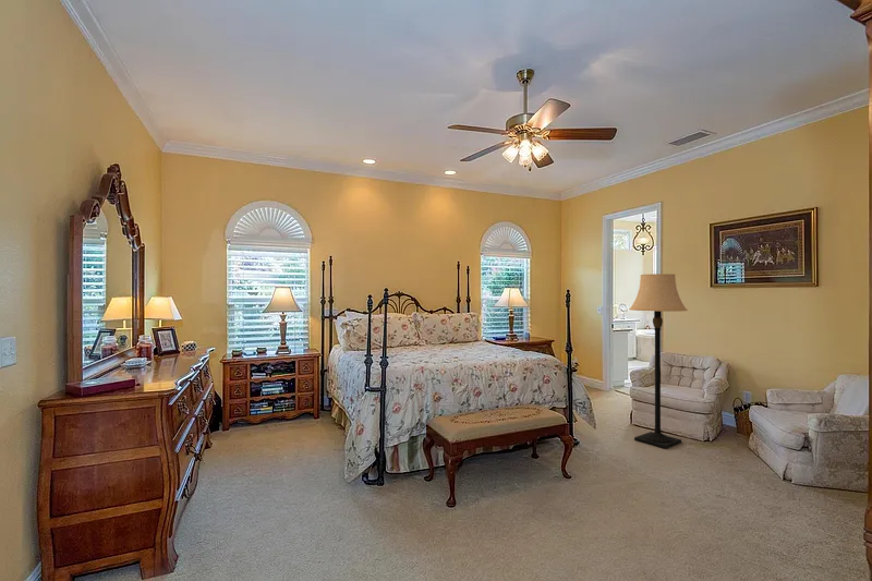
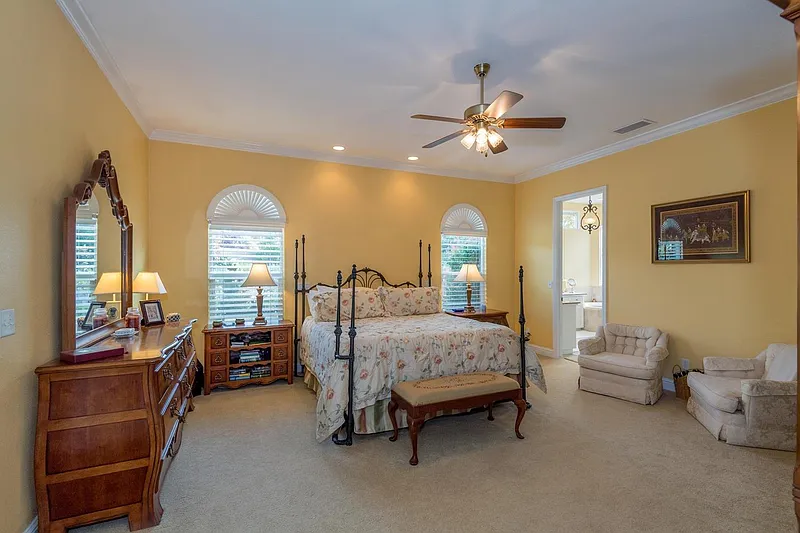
- lamp (657, 358)
